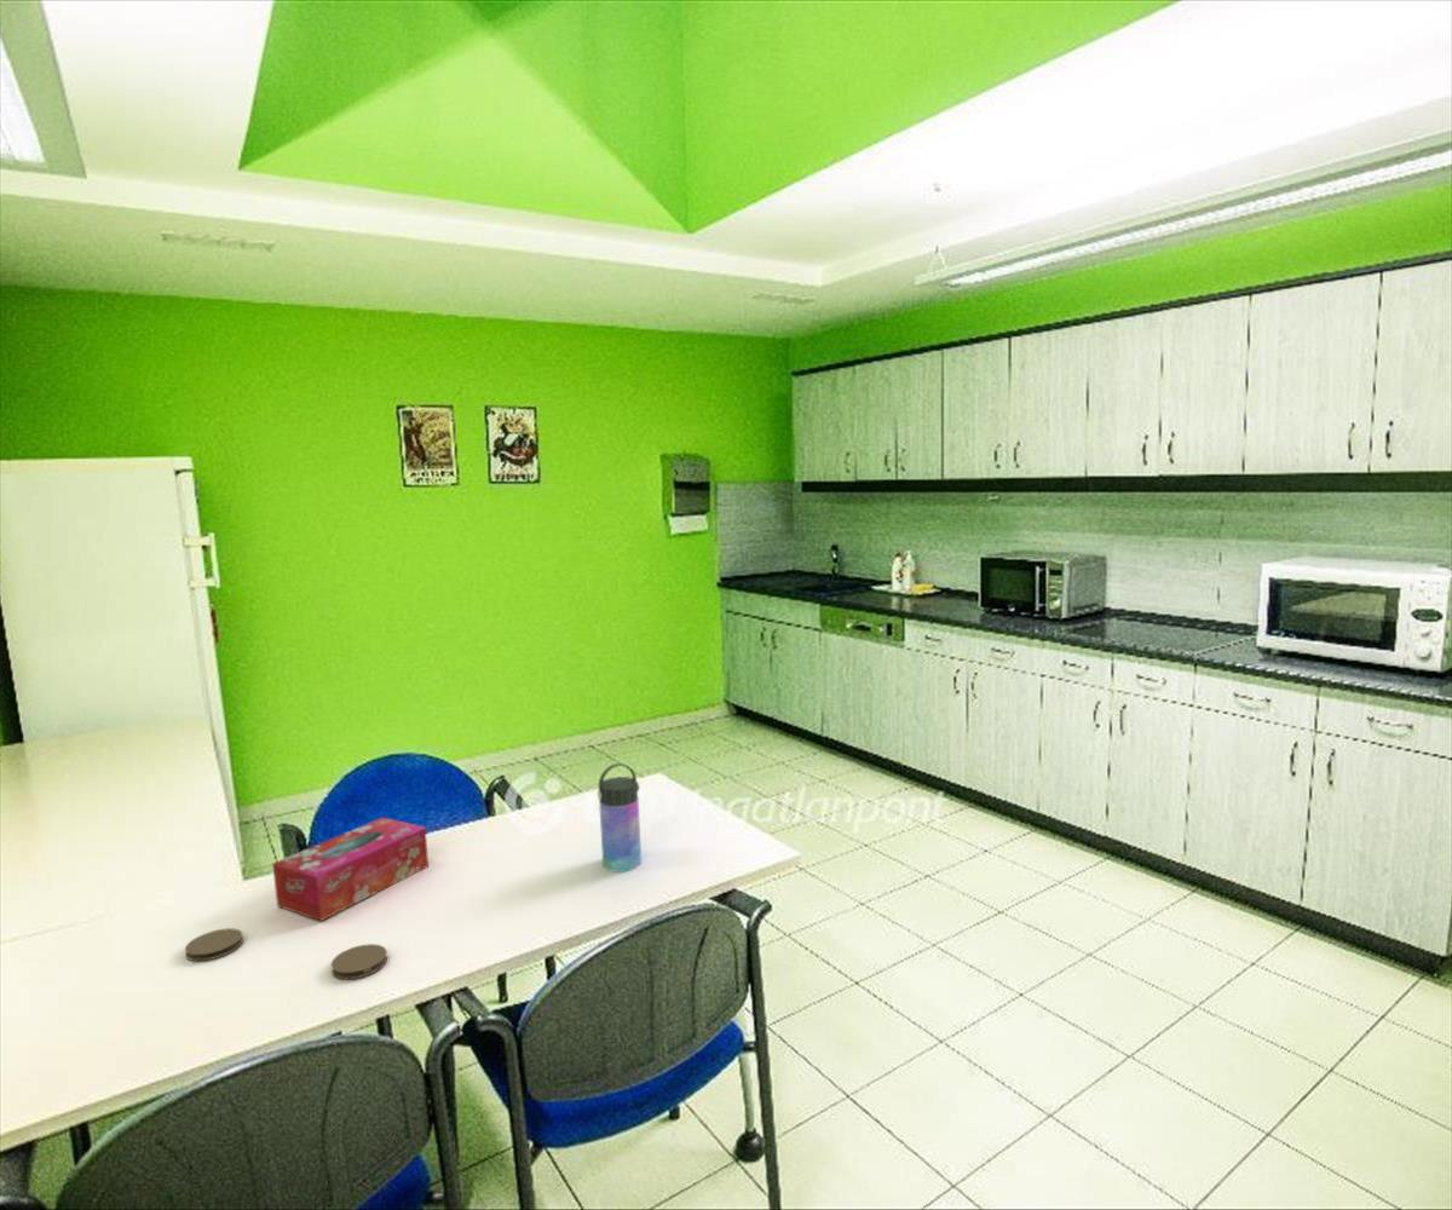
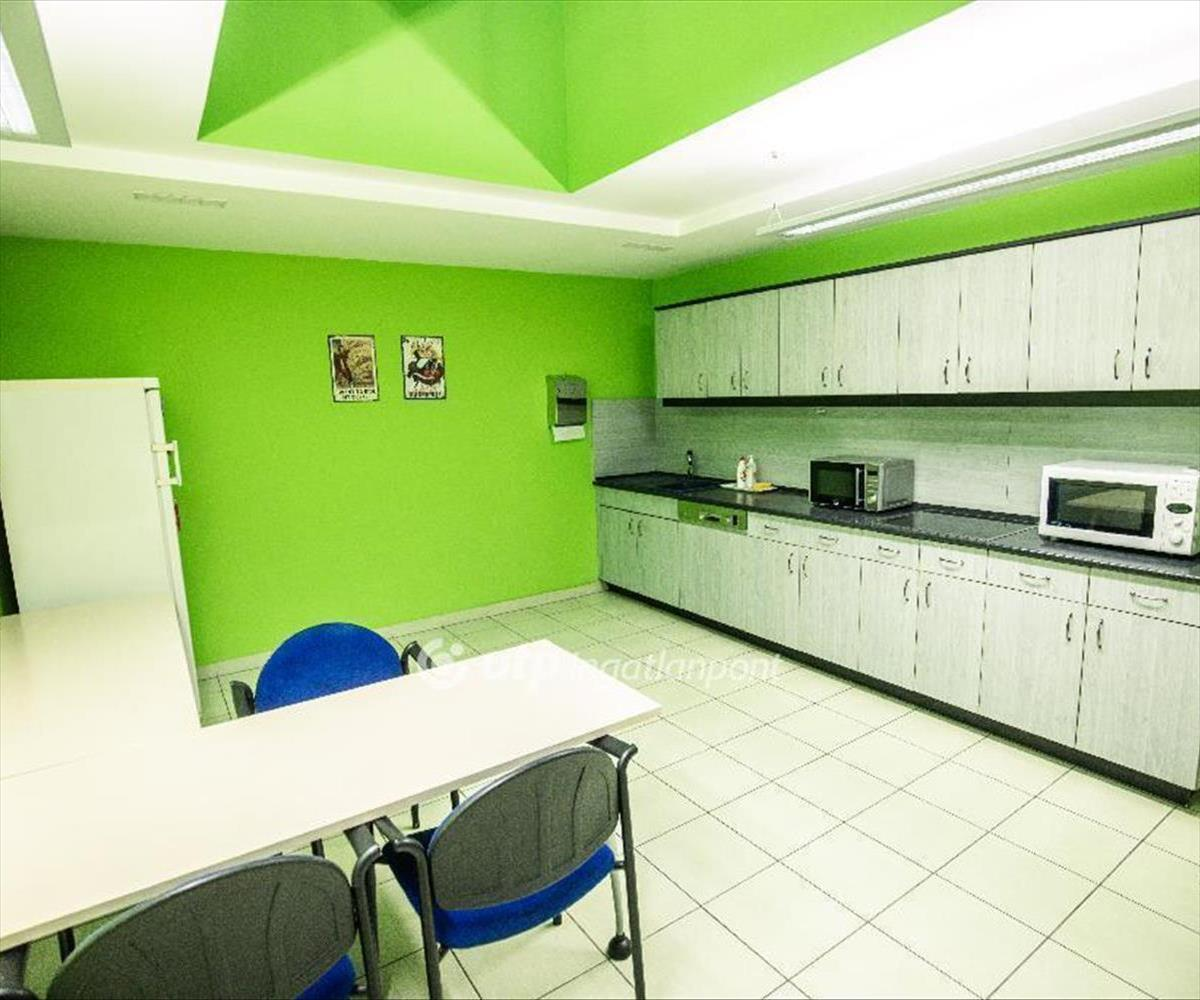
- water bottle (620, 814)
- tissue box (353, 864)
- coaster (214, 944)
- coaster (359, 961)
